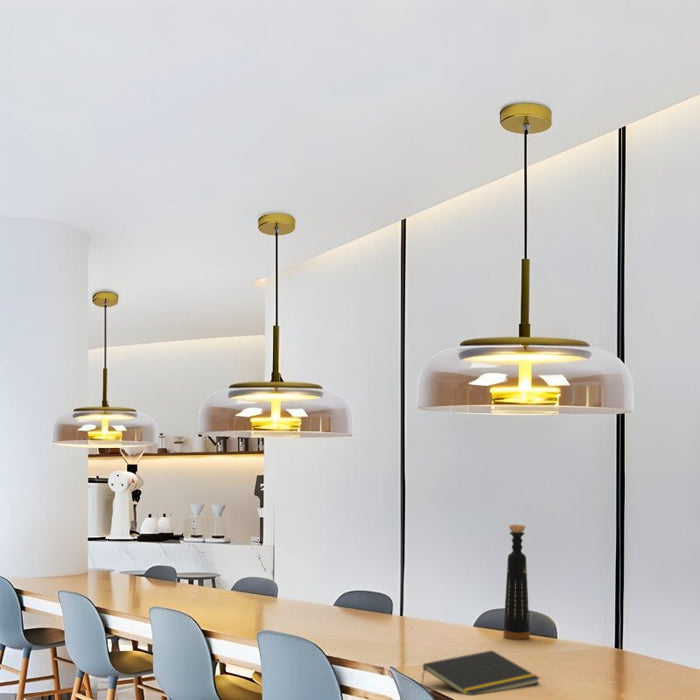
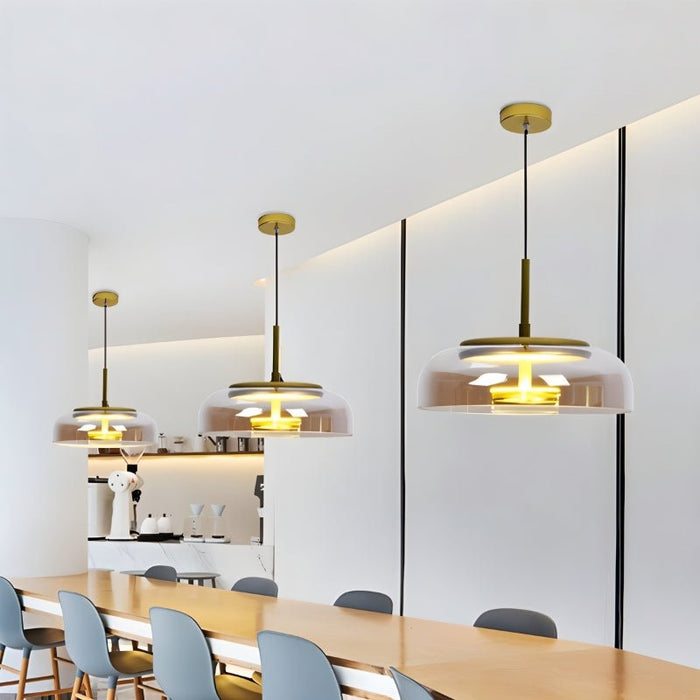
- notepad (481, 673)
- bottle (516, 581)
